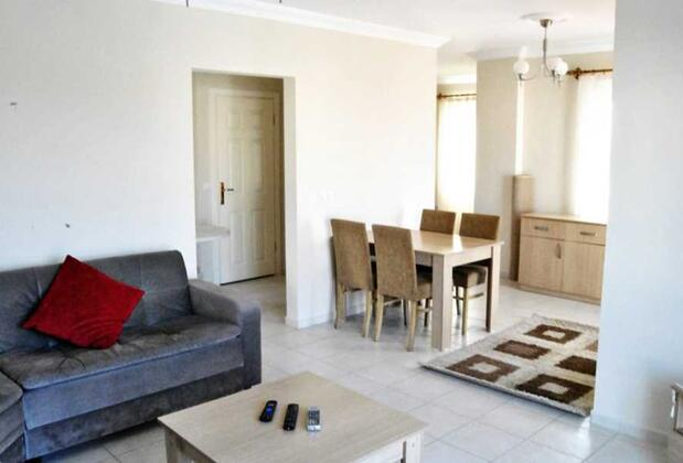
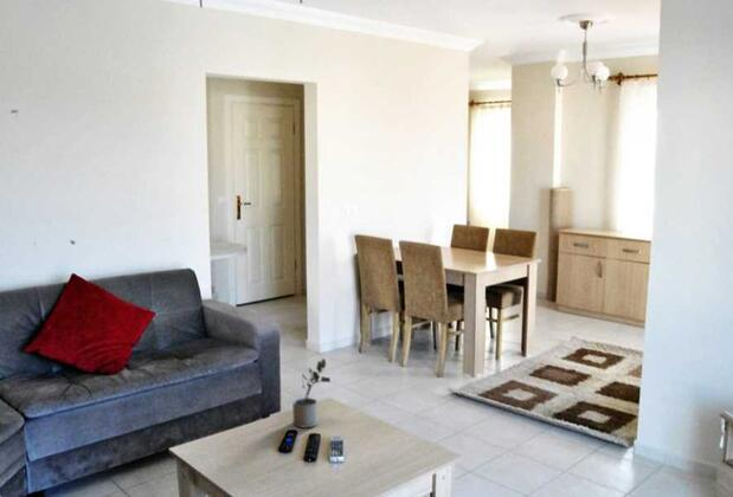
+ potted plant (309, 390)
